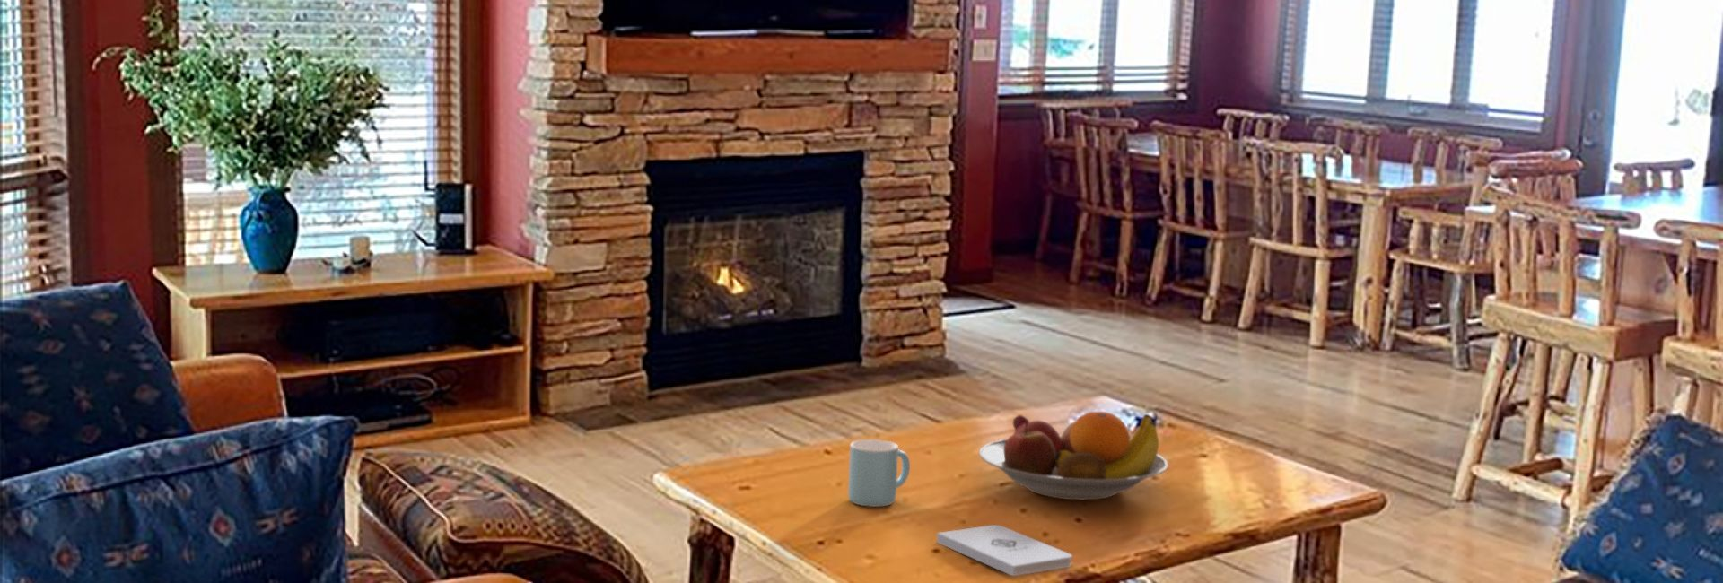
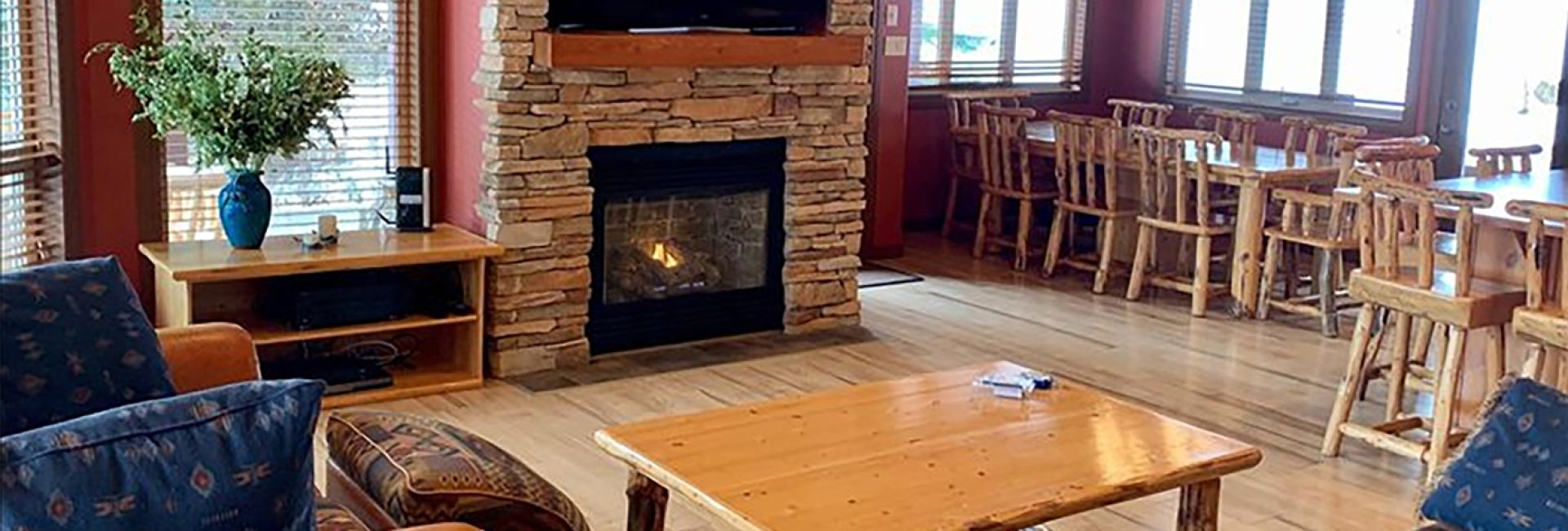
- notepad (1004, 549)
- fruit bowl (1074, 449)
- mug (880, 472)
